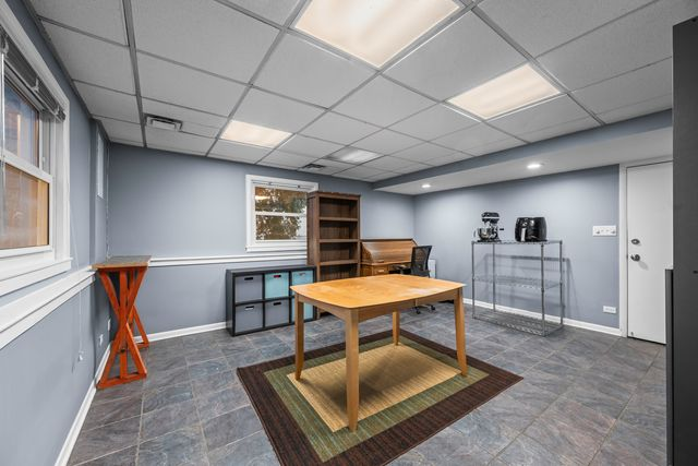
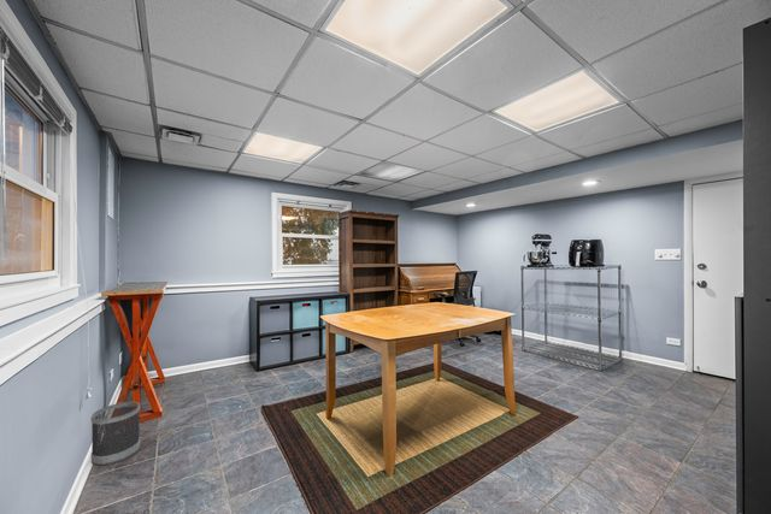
+ wastebasket (116, 431)
